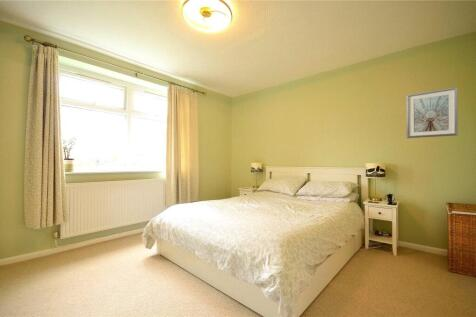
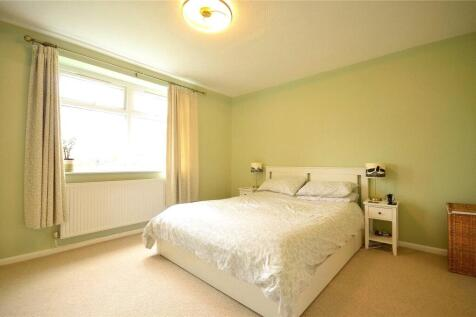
- picture frame (430, 114)
